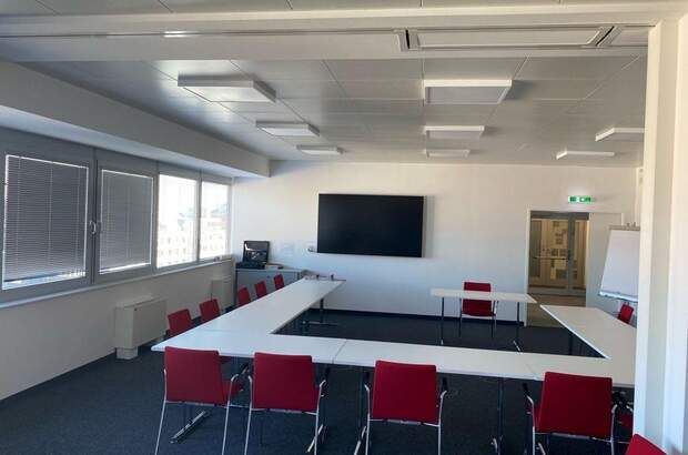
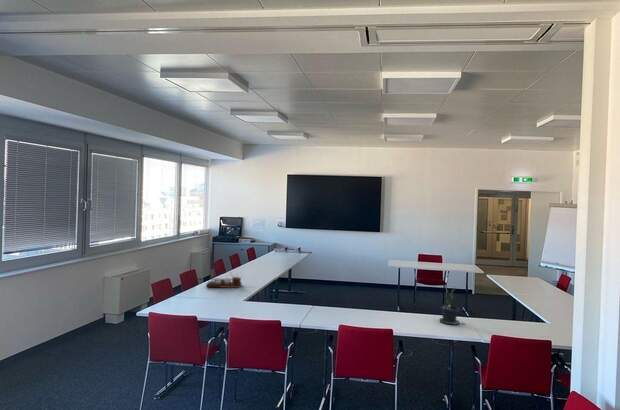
+ desk organizer (225, 279)
+ potted plant (450, 305)
